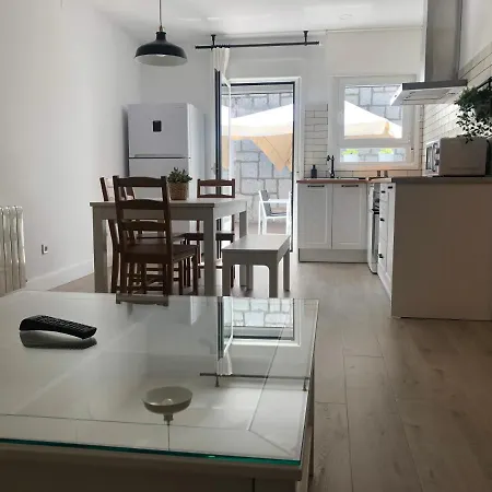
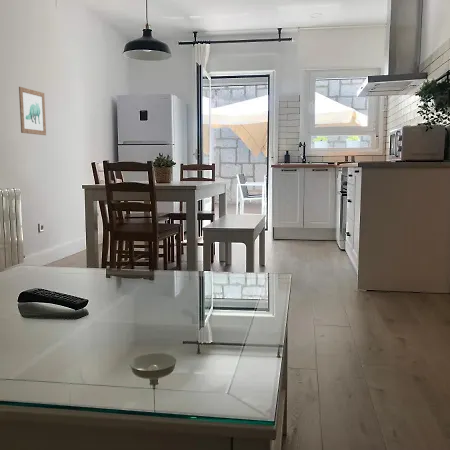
+ wall art (33, 112)
